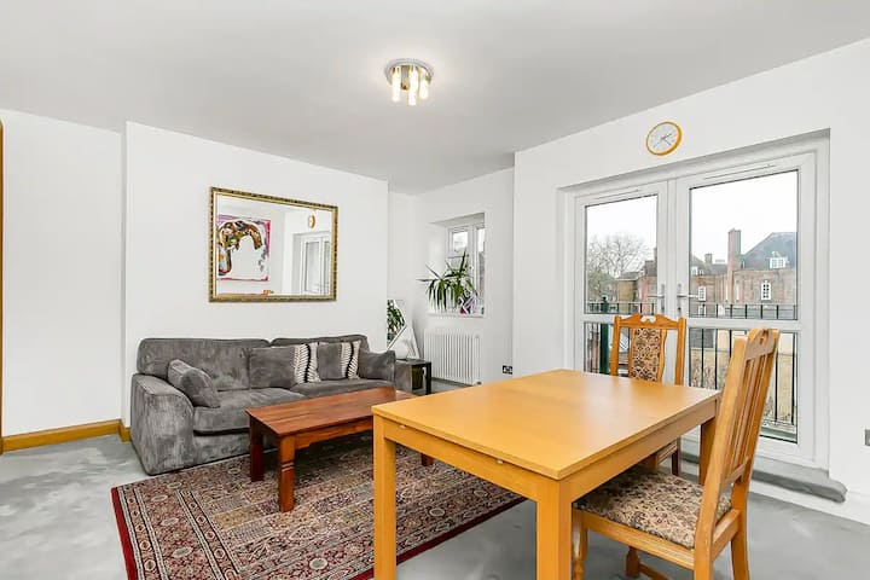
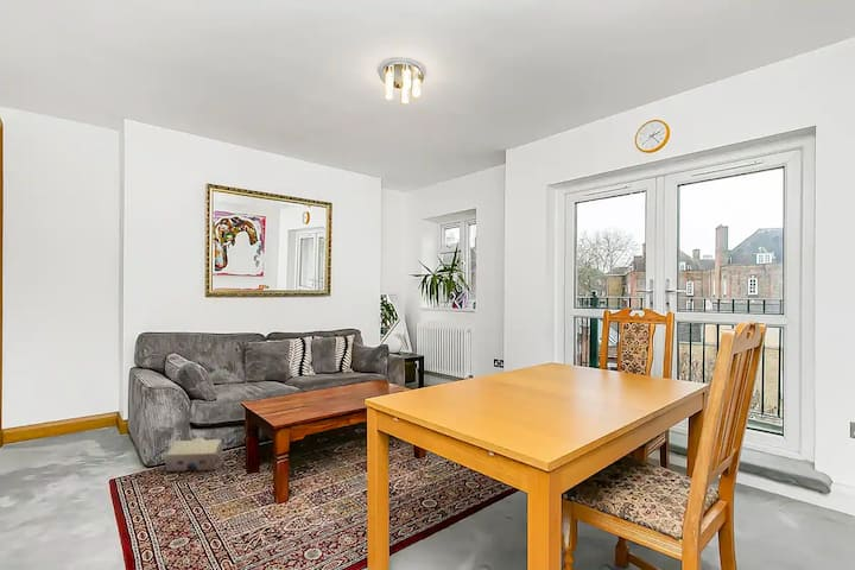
+ cardboard box (194, 454)
